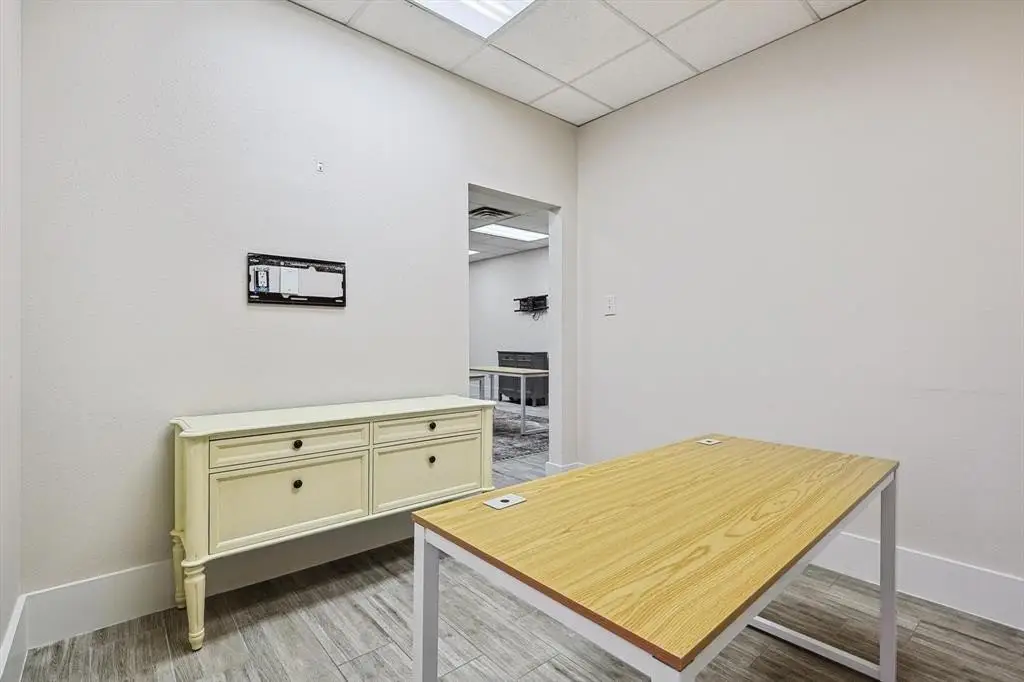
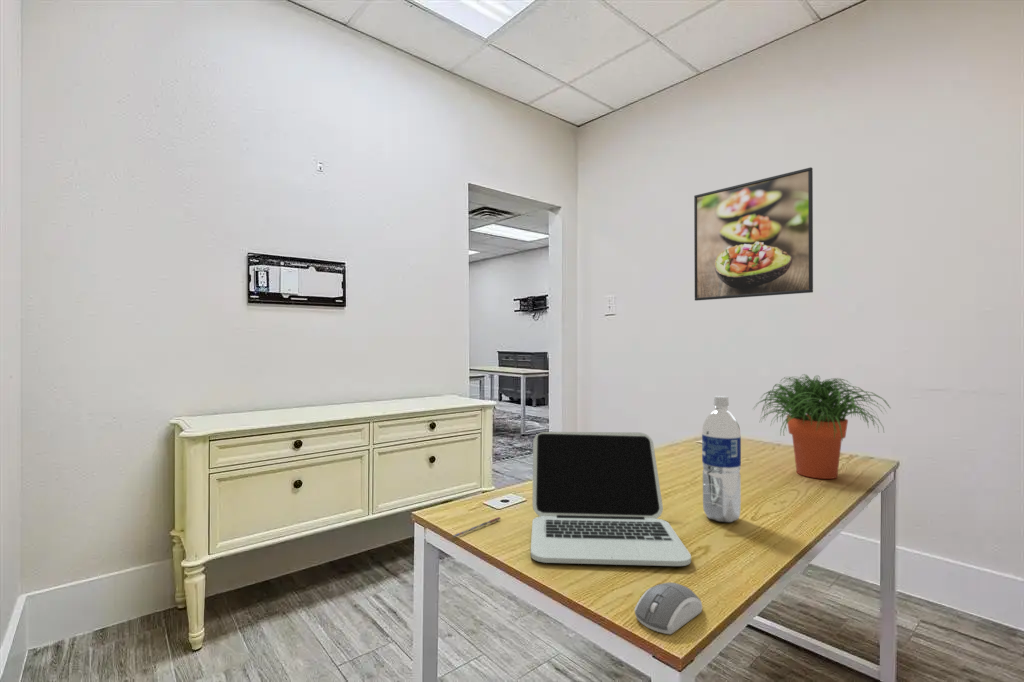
+ potted plant (814, 424)
+ water bottle (721, 457)
+ laptop (600, 487)
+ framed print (748, 239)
+ pen (477, 526)
+ computer mouse (670, 599)
